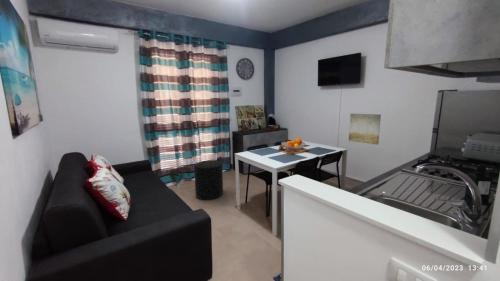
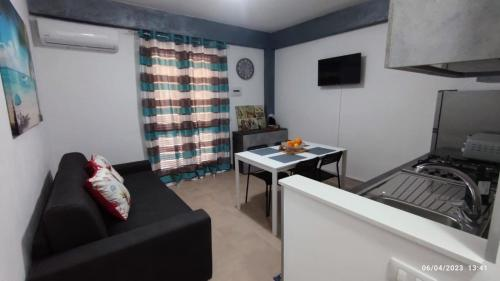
- stool (208, 178)
- wall art (363, 128)
